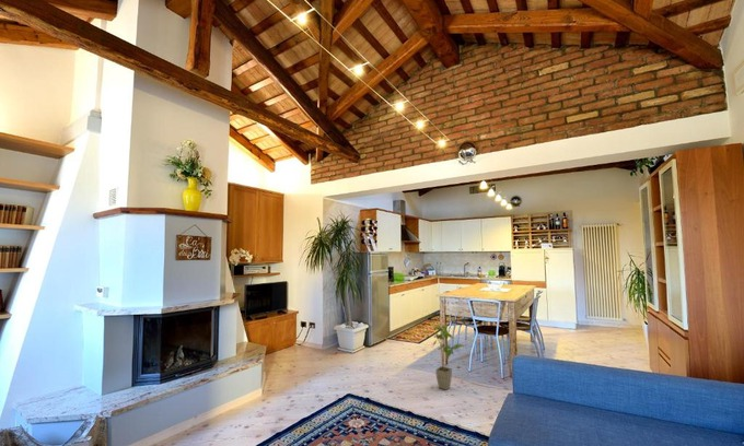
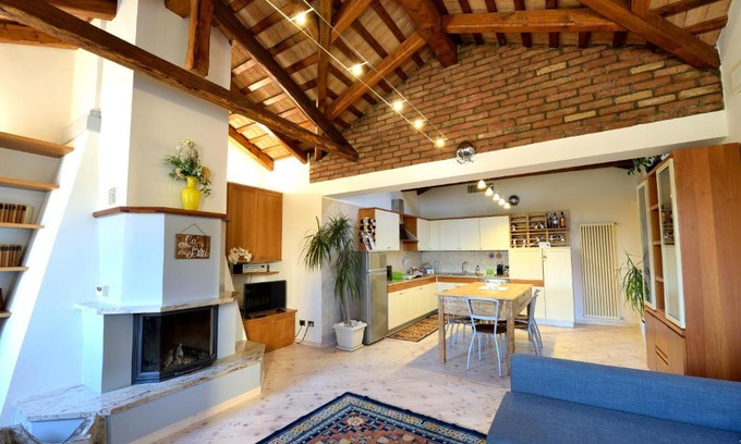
- house plant (446, 357)
